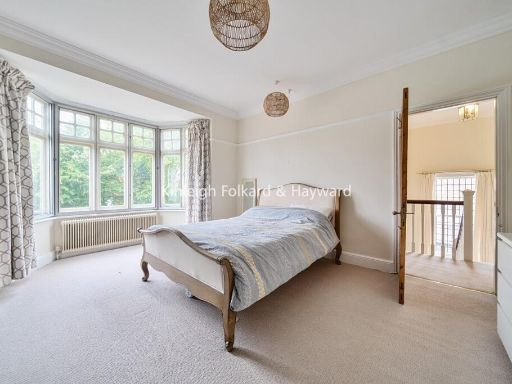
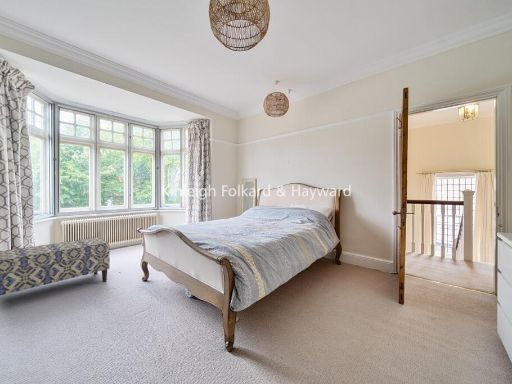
+ bench (51, 268)
